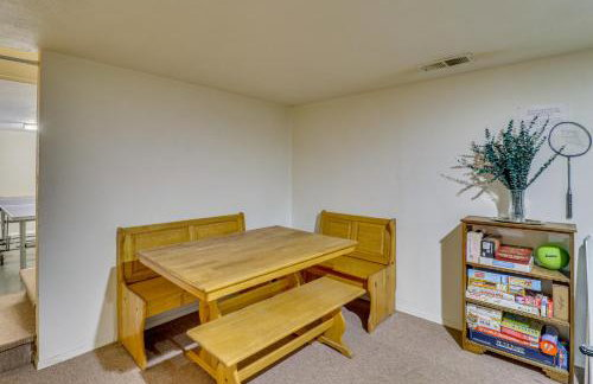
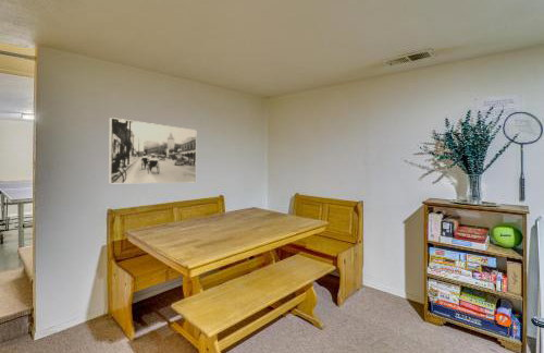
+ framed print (157, 154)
